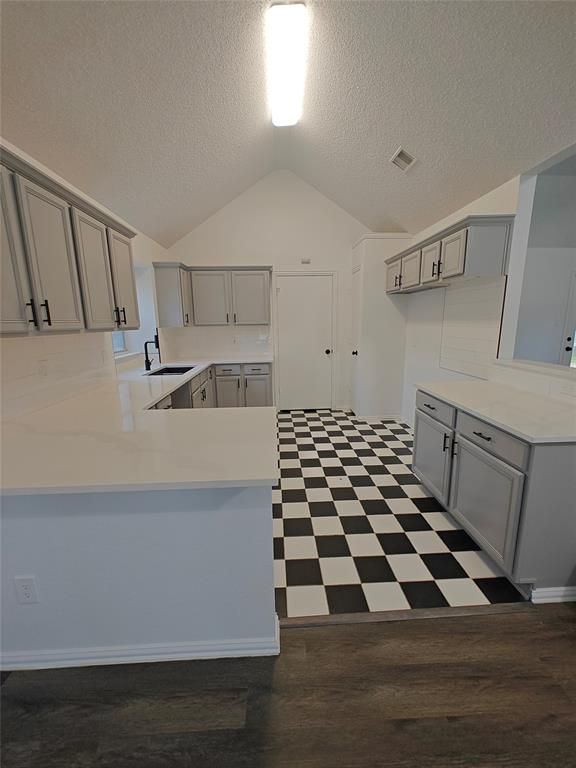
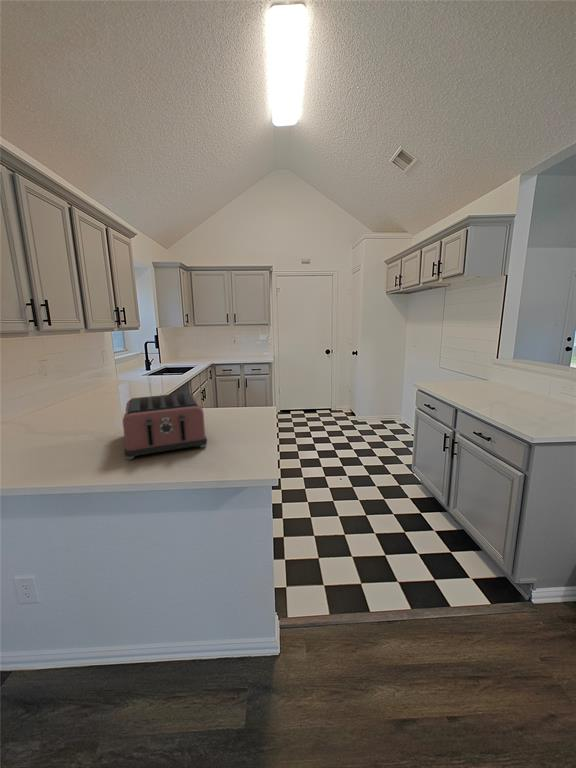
+ toaster (164, 421)
